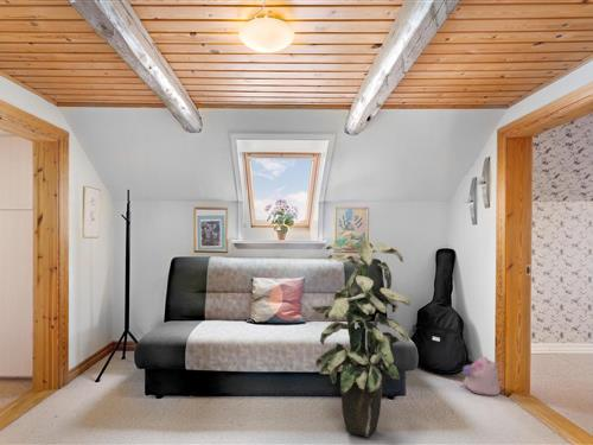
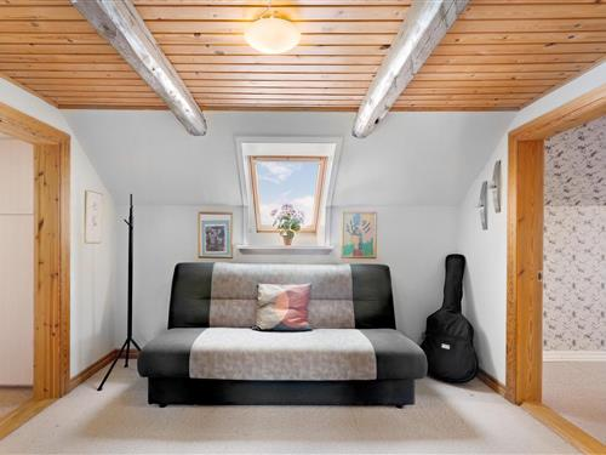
- plush toy (480, 374)
- indoor plant (357, 328)
